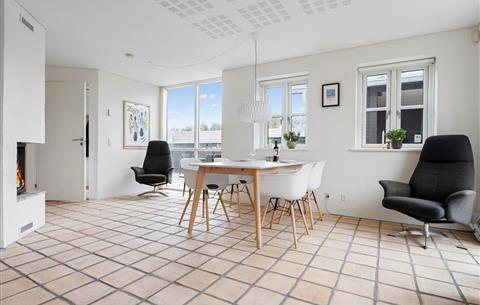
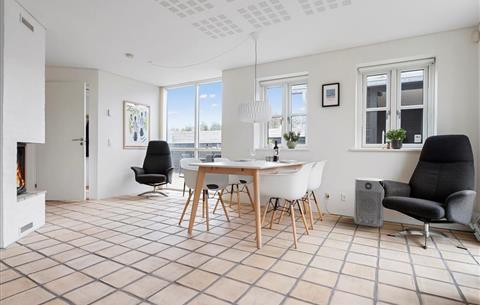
+ air purifier (368, 200)
